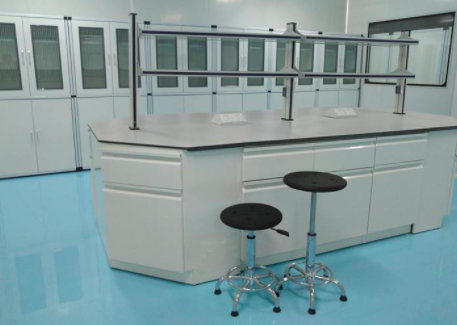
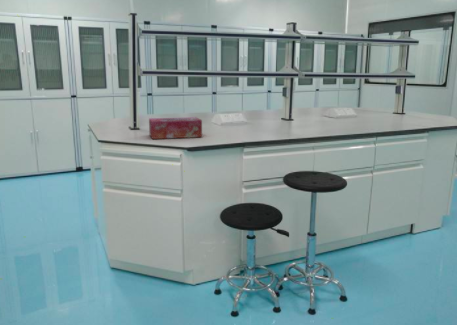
+ tissue box (175, 127)
